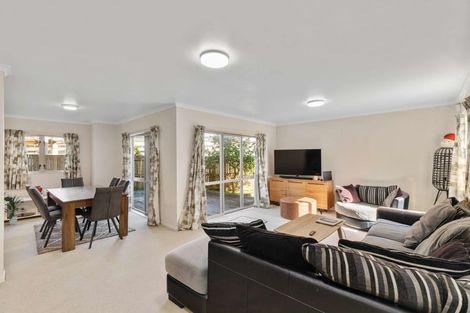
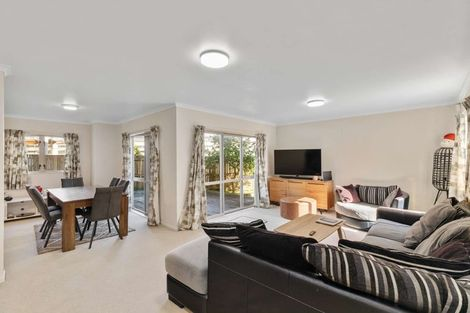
- indoor plant (12, 209)
